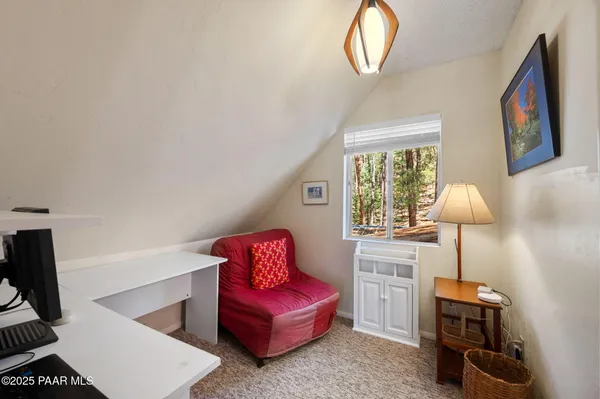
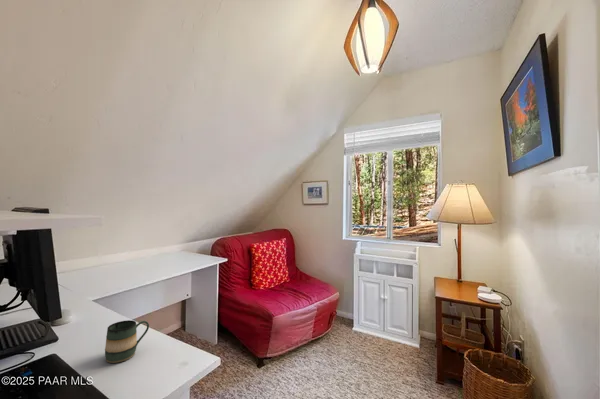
+ mug (128, 338)
